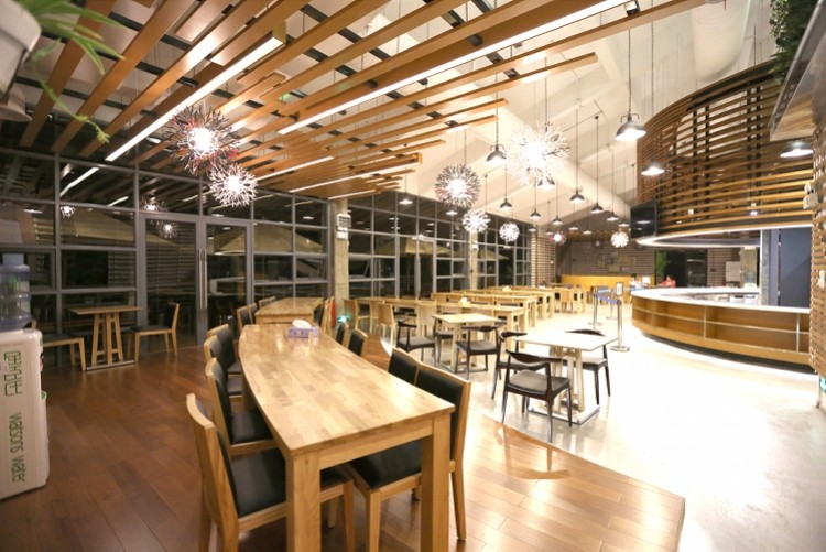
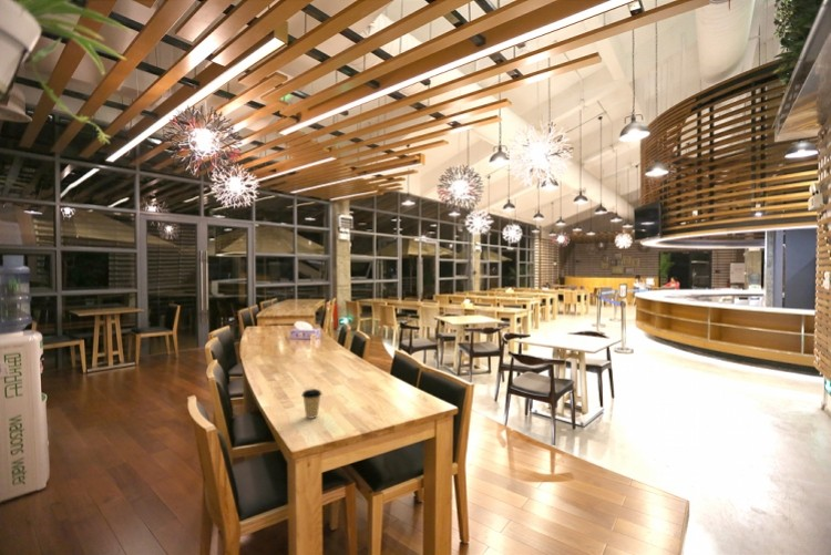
+ coffee cup (311, 403)
